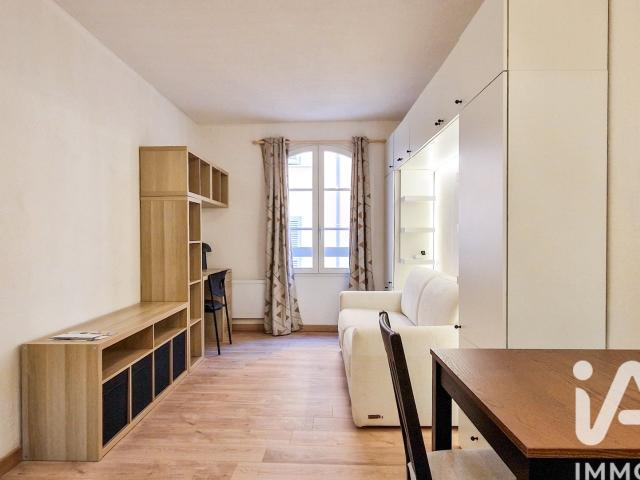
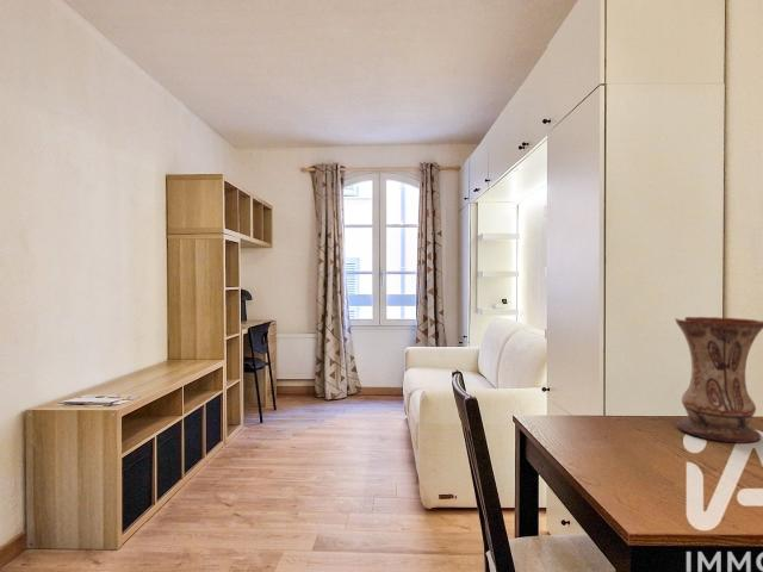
+ vase (718, 375)
